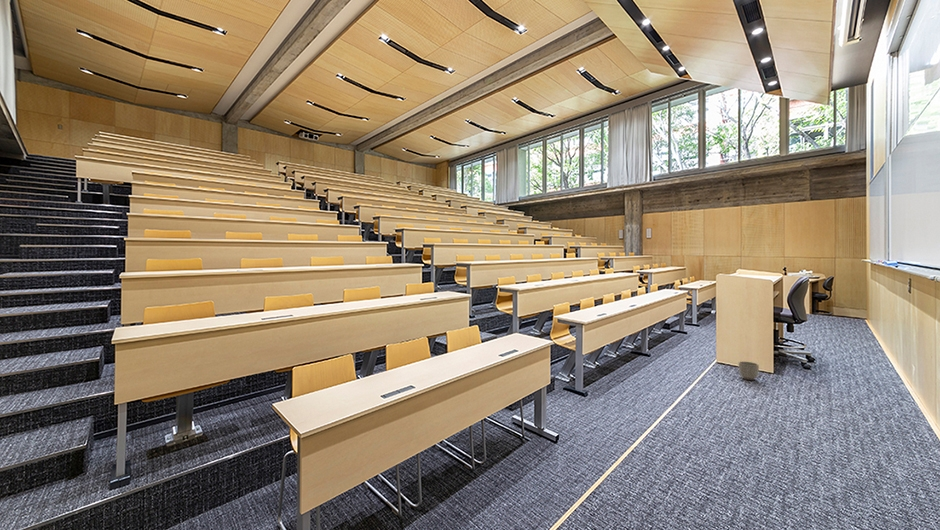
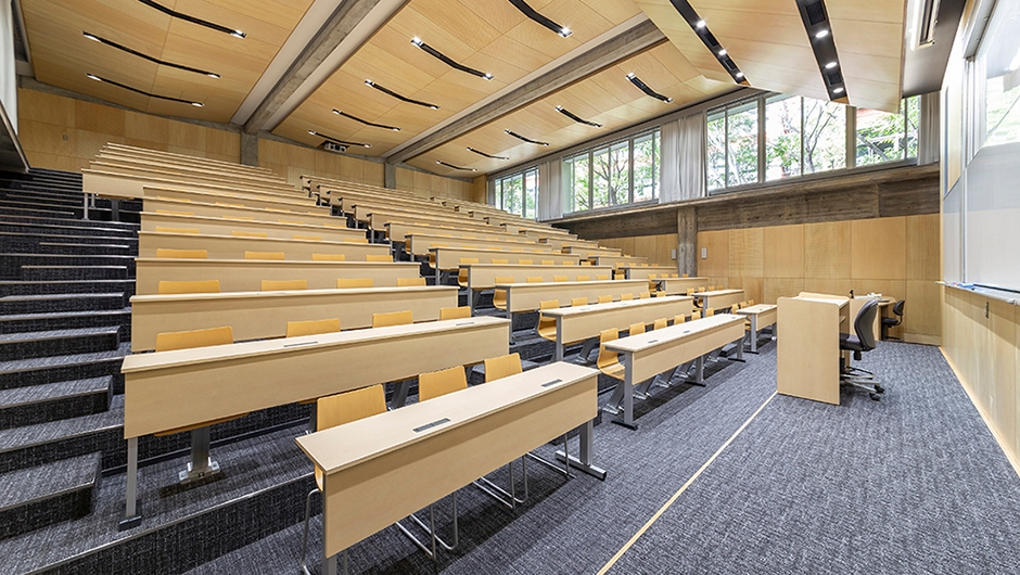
- planter (748, 371)
